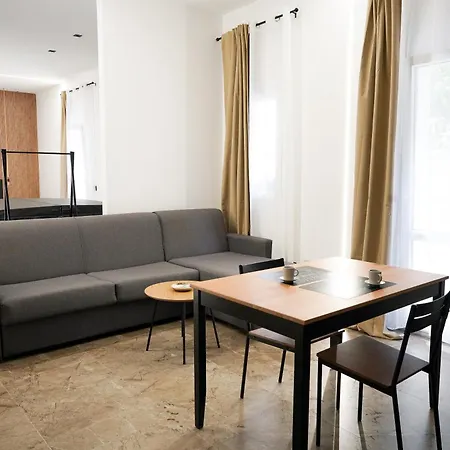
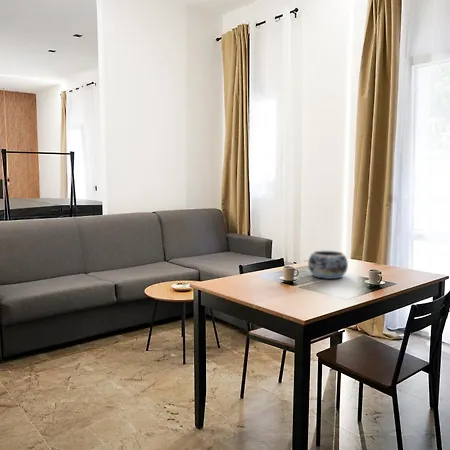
+ decorative bowl (327, 264)
